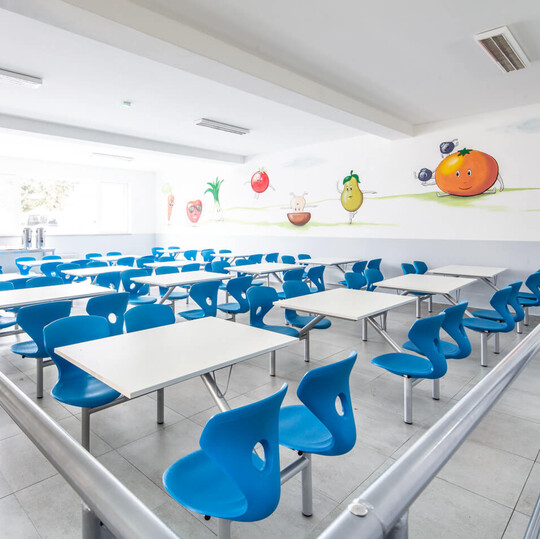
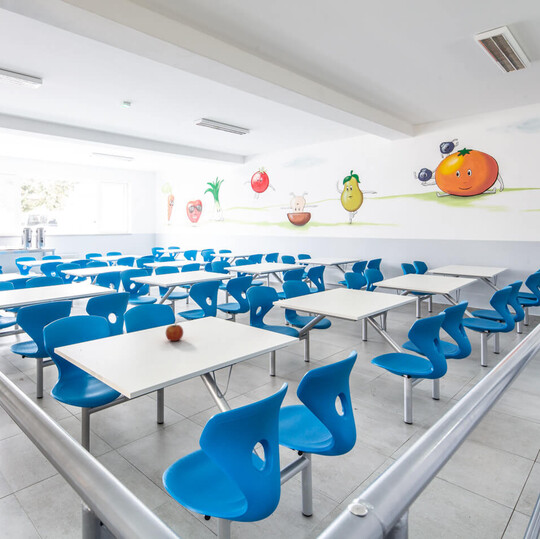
+ fruit (174, 331)
